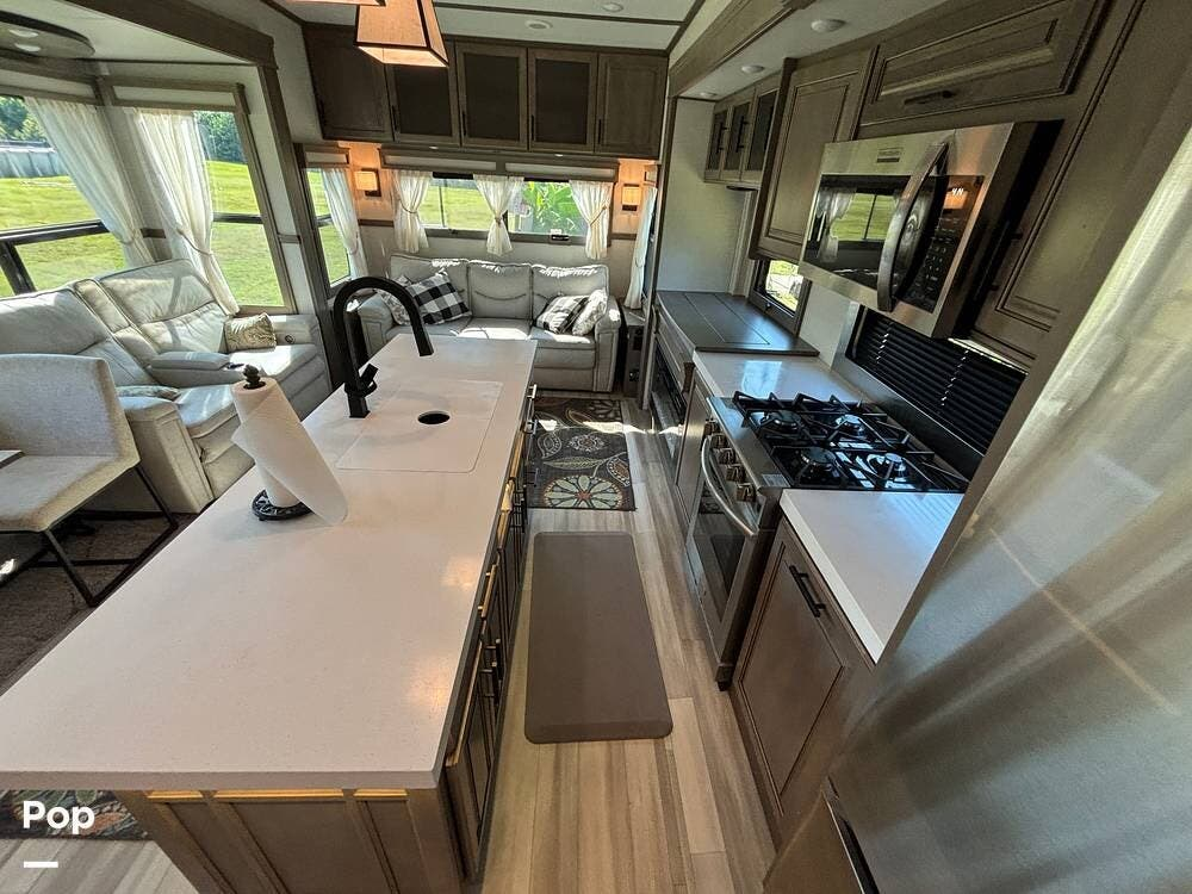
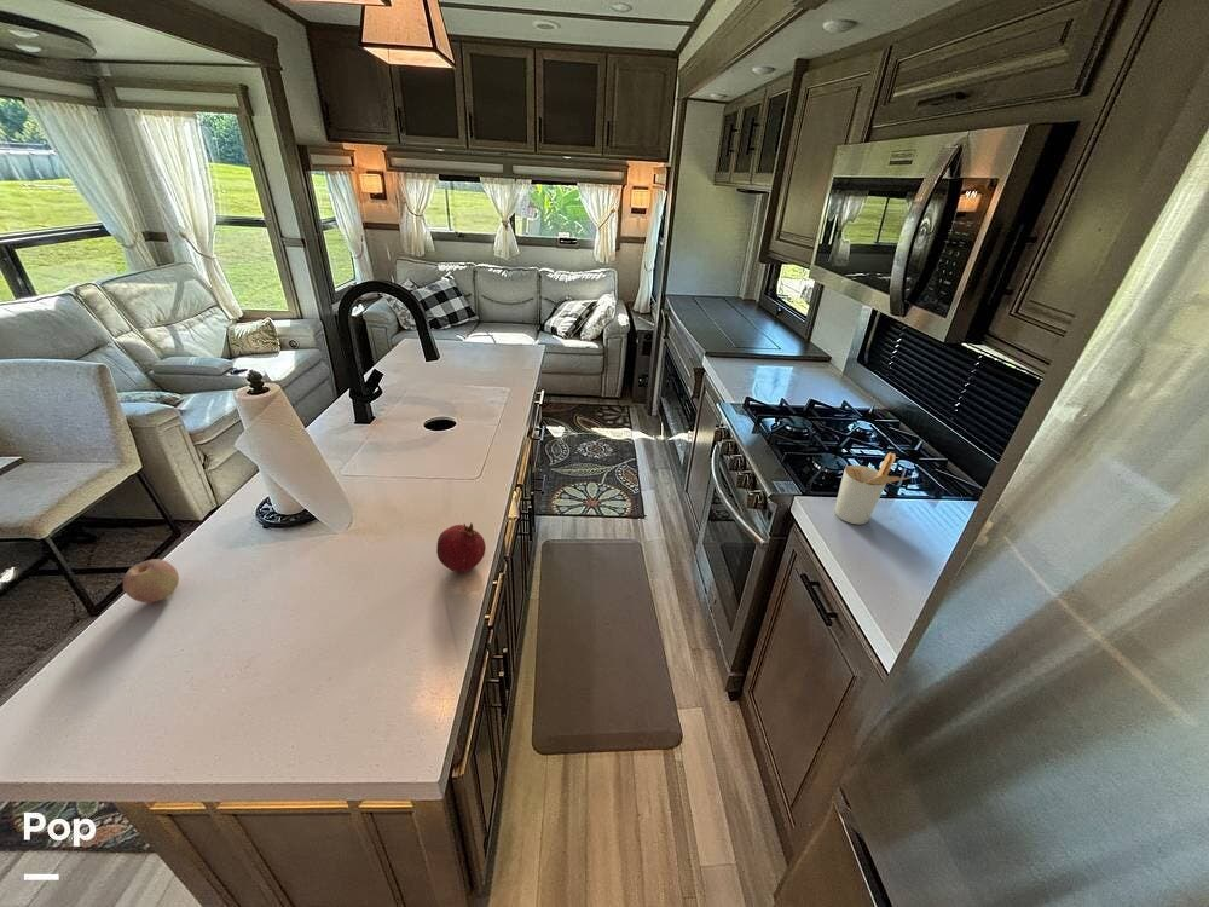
+ fruit (461, 547)
+ fruit (151, 582)
+ utensil holder (868, 491)
